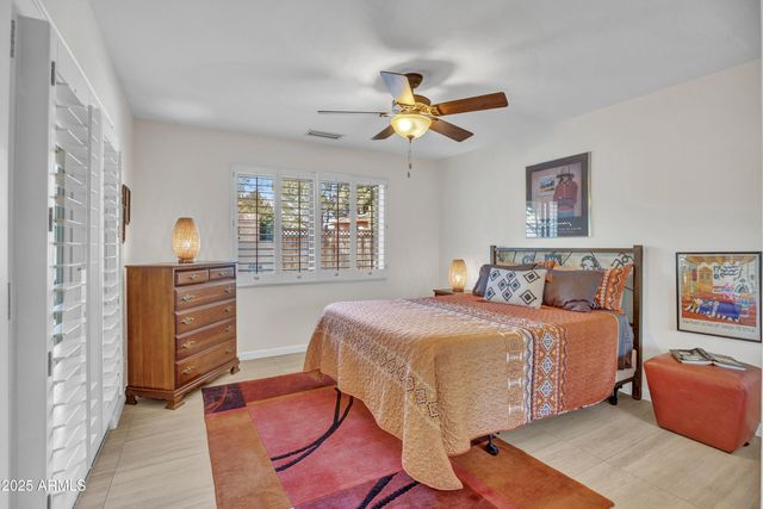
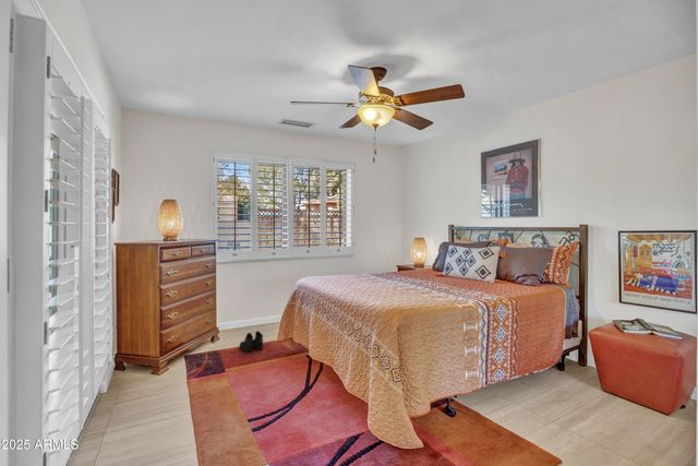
+ boots (251, 339)
